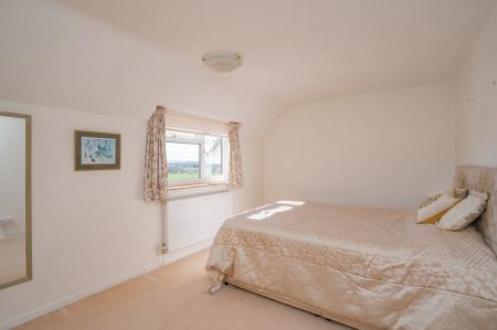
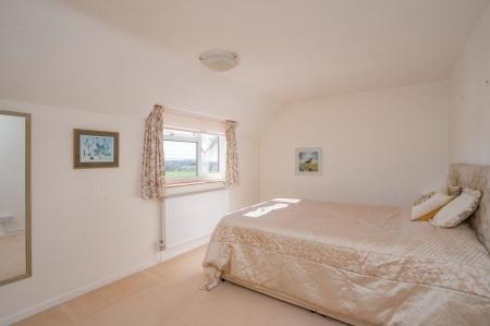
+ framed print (308, 161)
